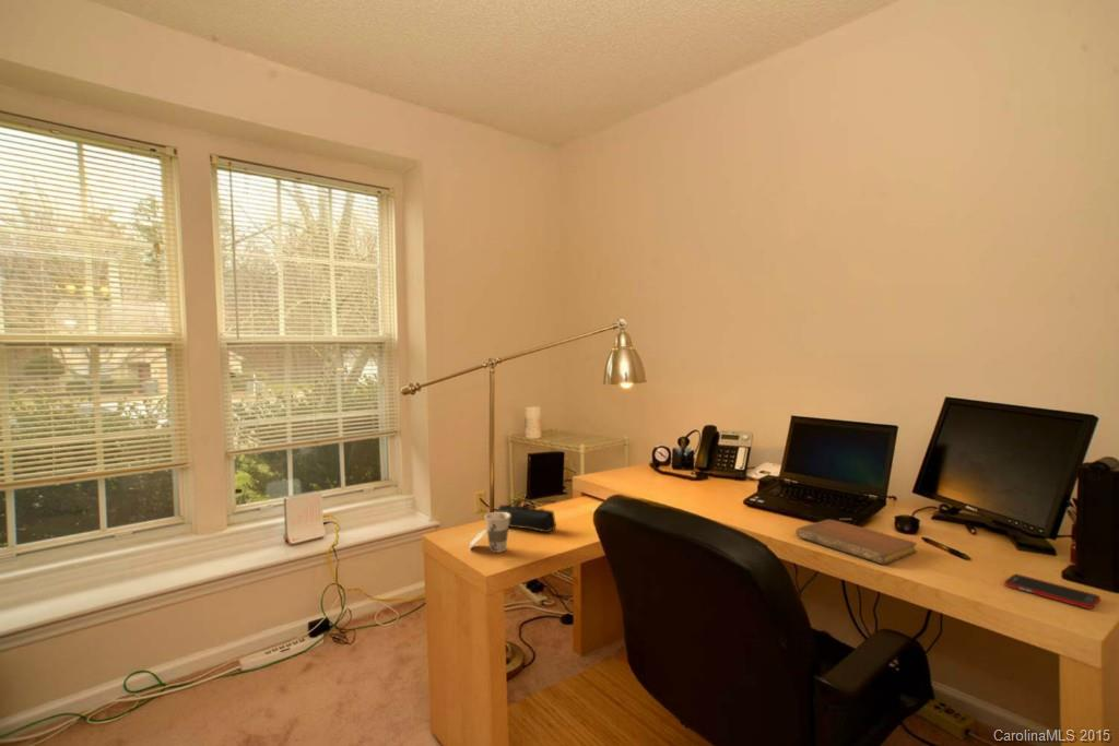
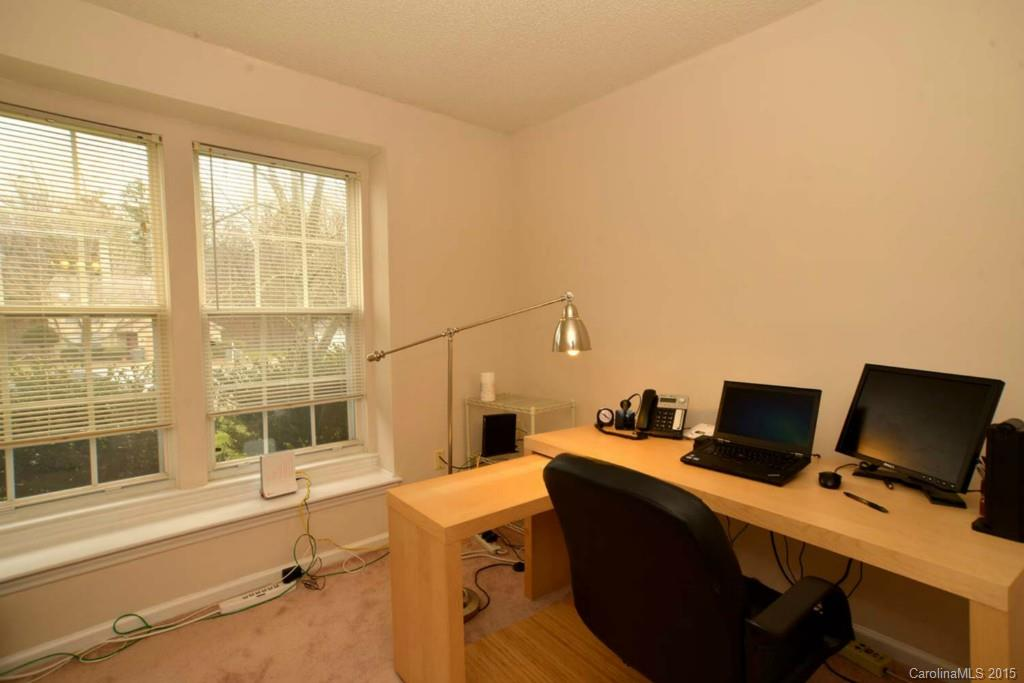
- notebook (853, 540)
- cell phone (1050, 590)
- cup (490, 532)
- pencil case (525, 512)
